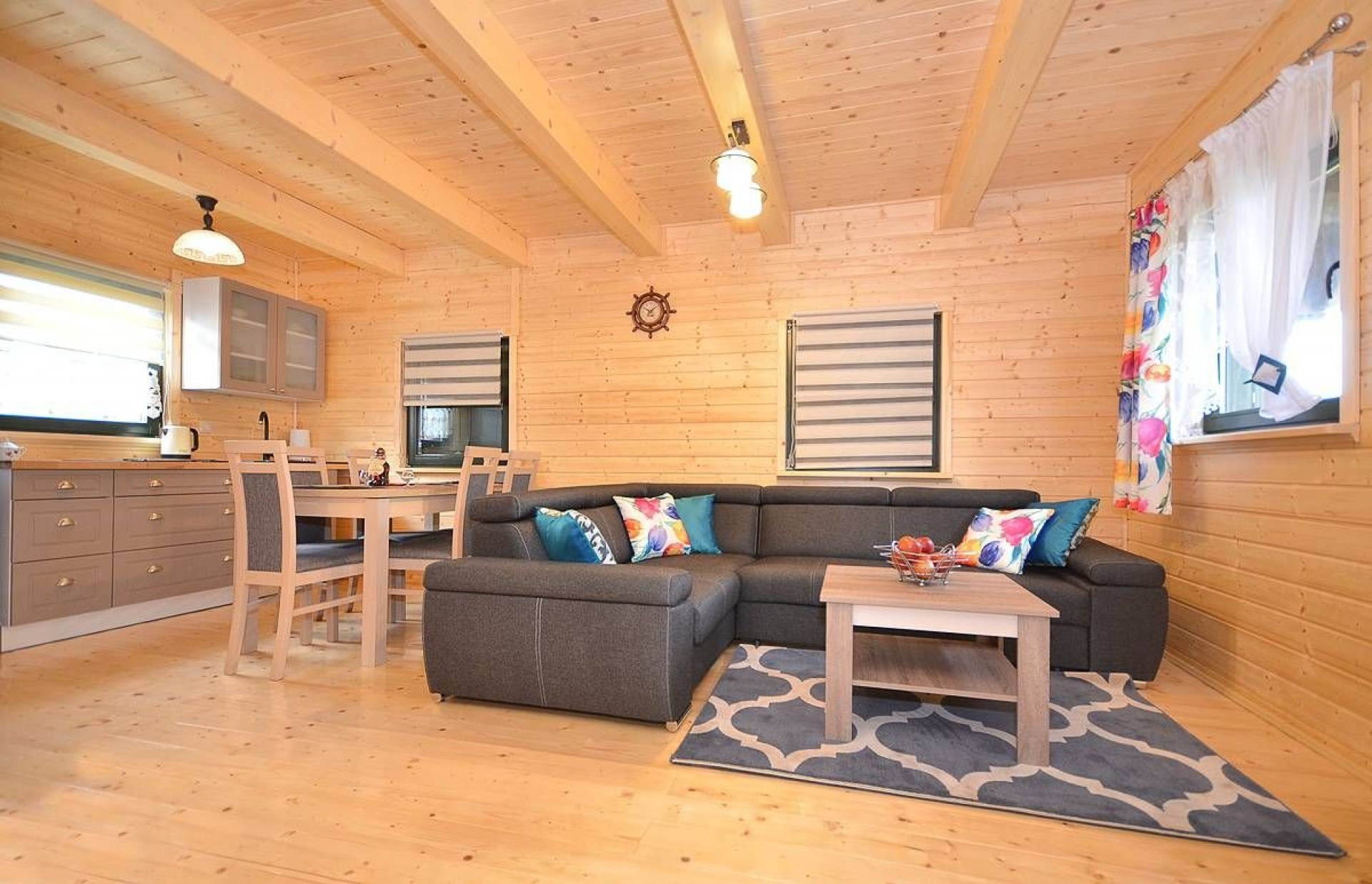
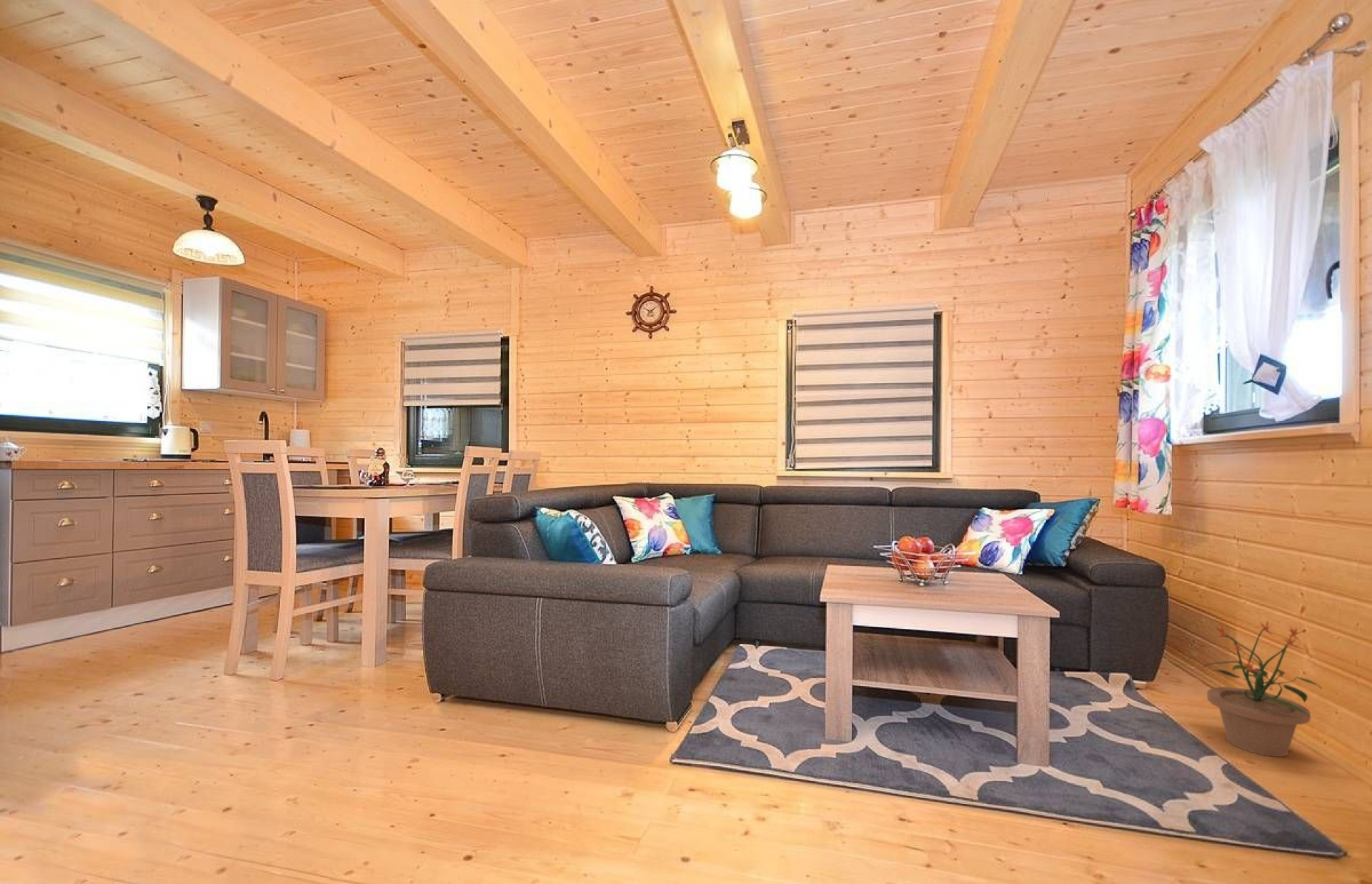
+ potted plant (1261, 685)
